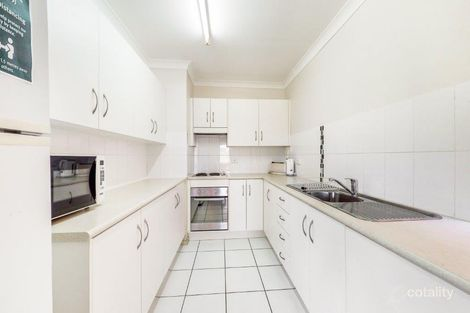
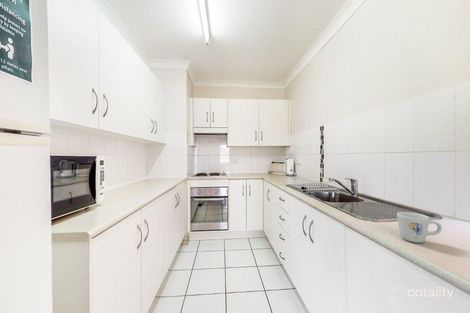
+ mug (418, 228)
